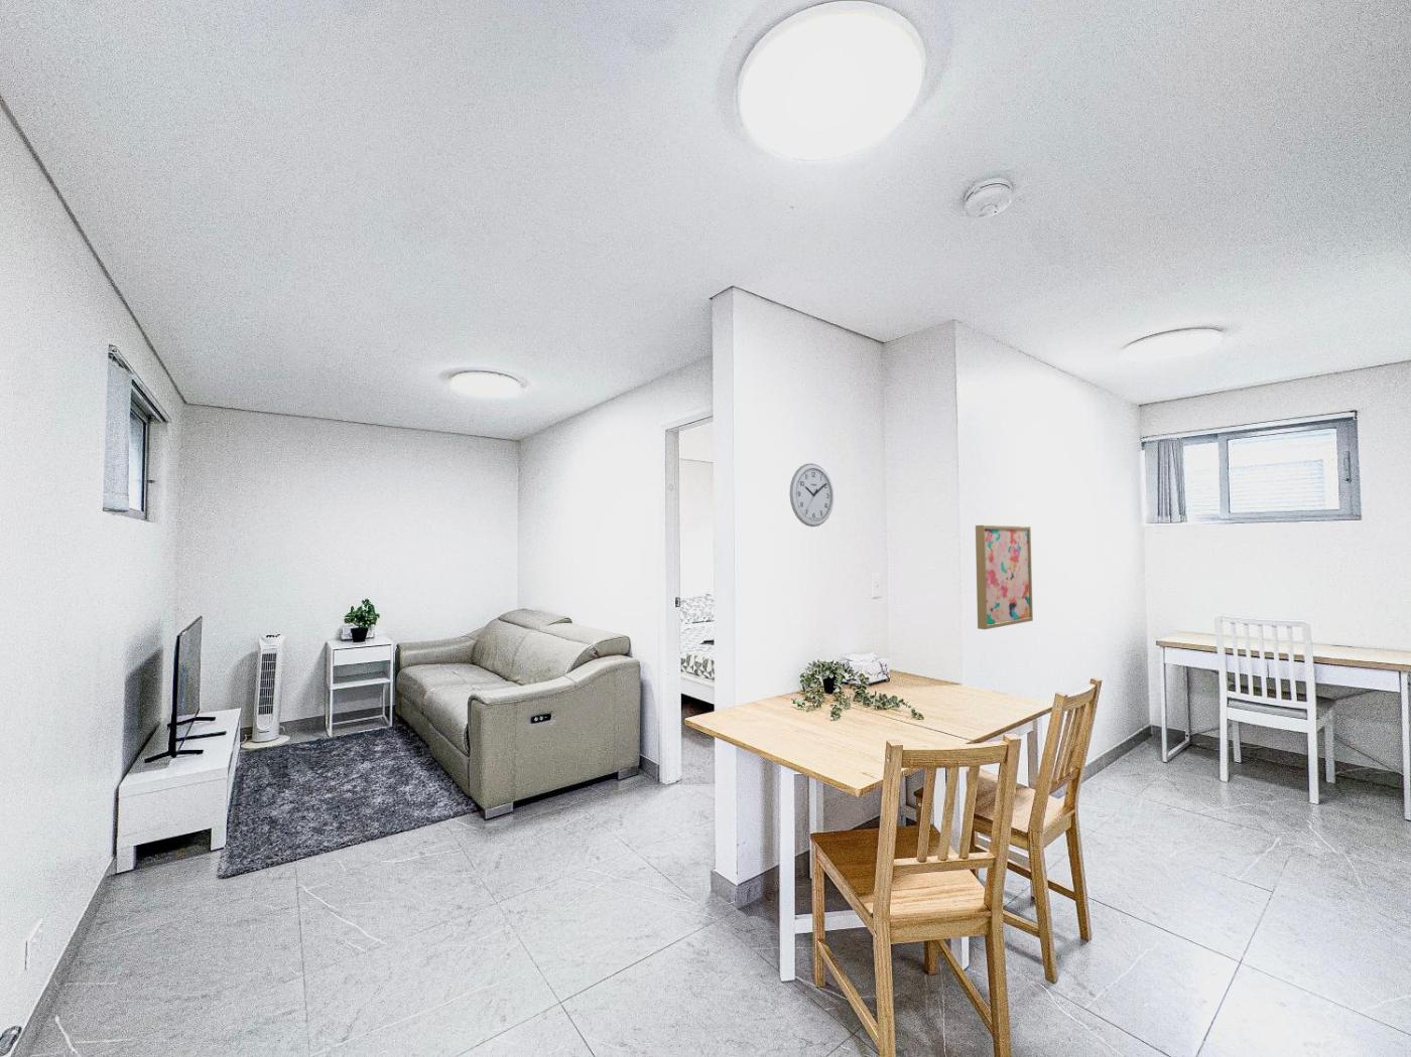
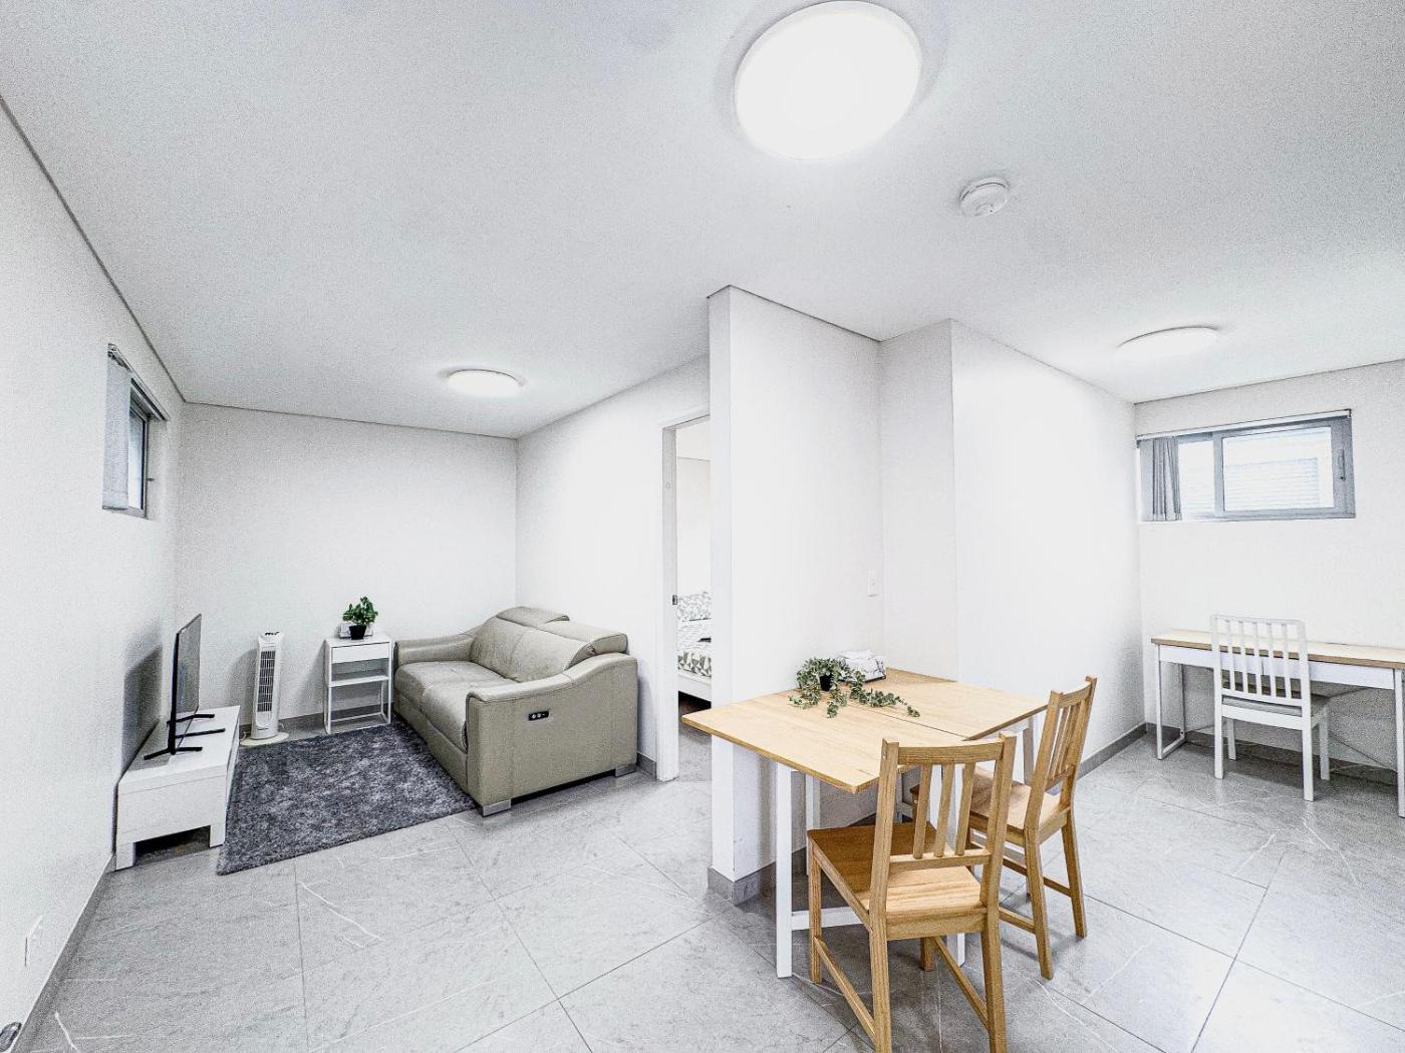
- wall clock (813, 494)
- wall art (1004, 575)
